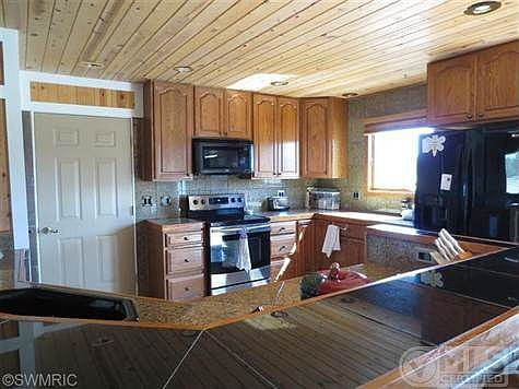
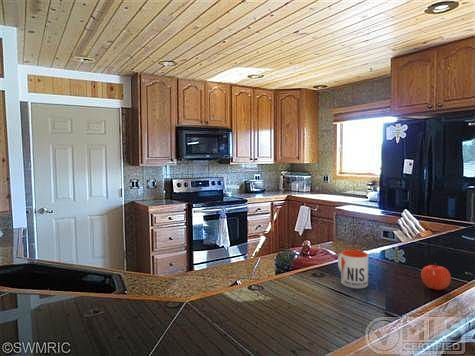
+ apple (435, 275)
+ mug (350, 266)
